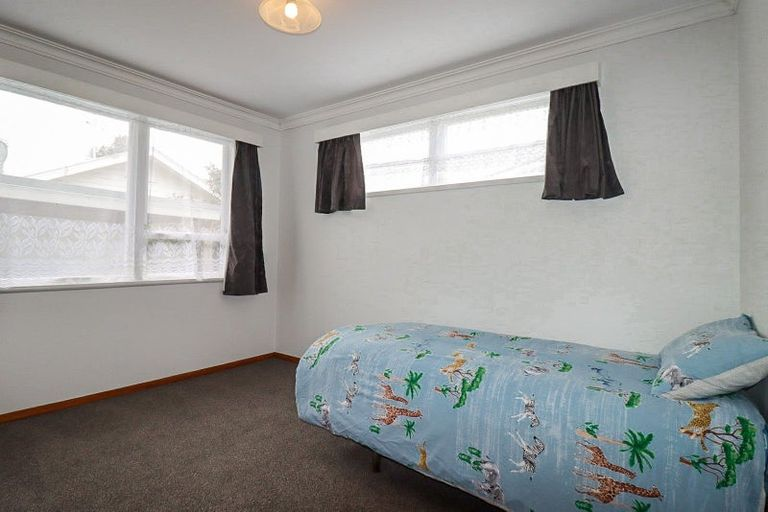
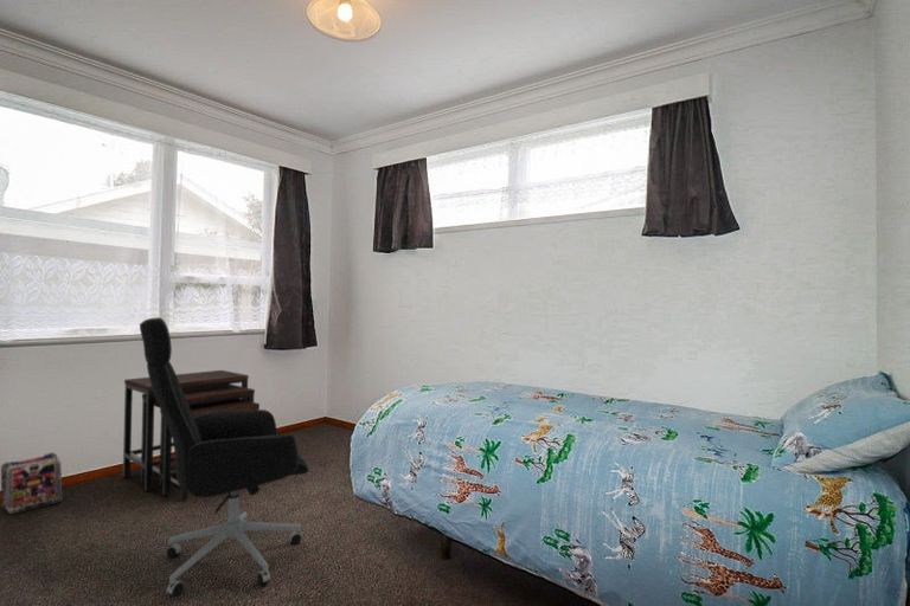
+ office chair (226, 439)
+ toy box (32, 481)
+ desk (196, 415)
